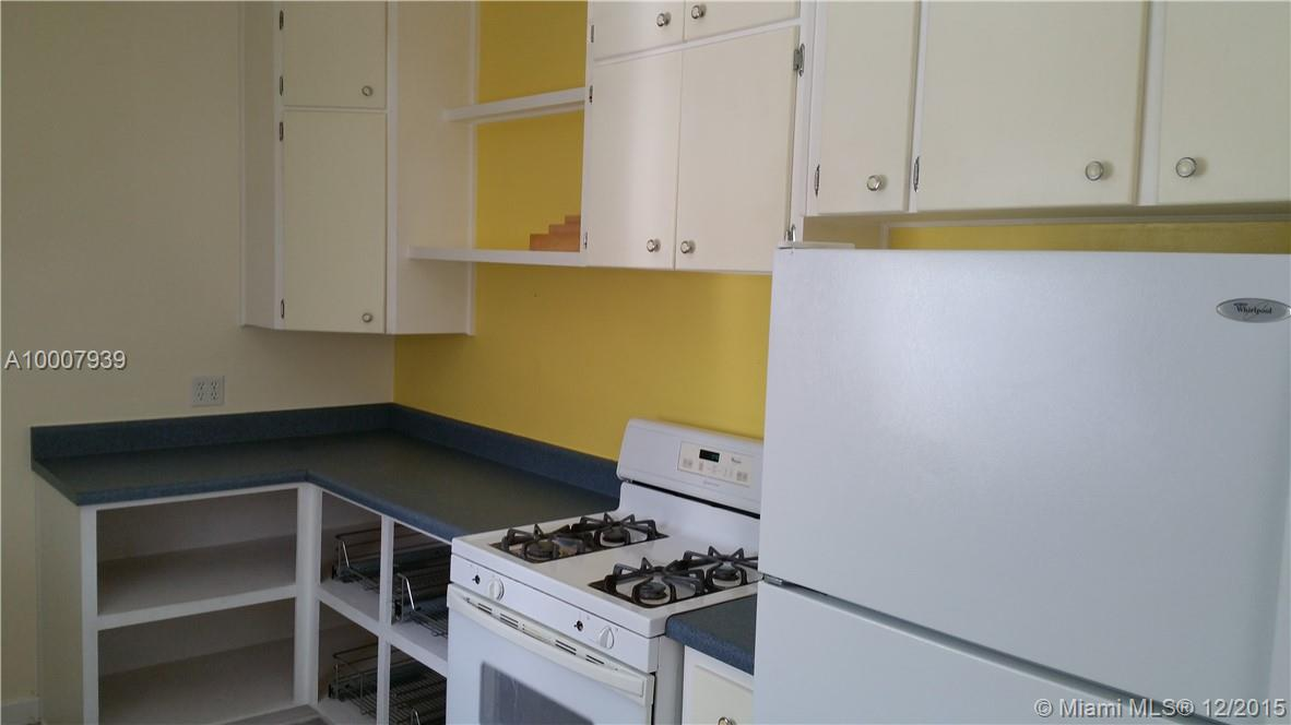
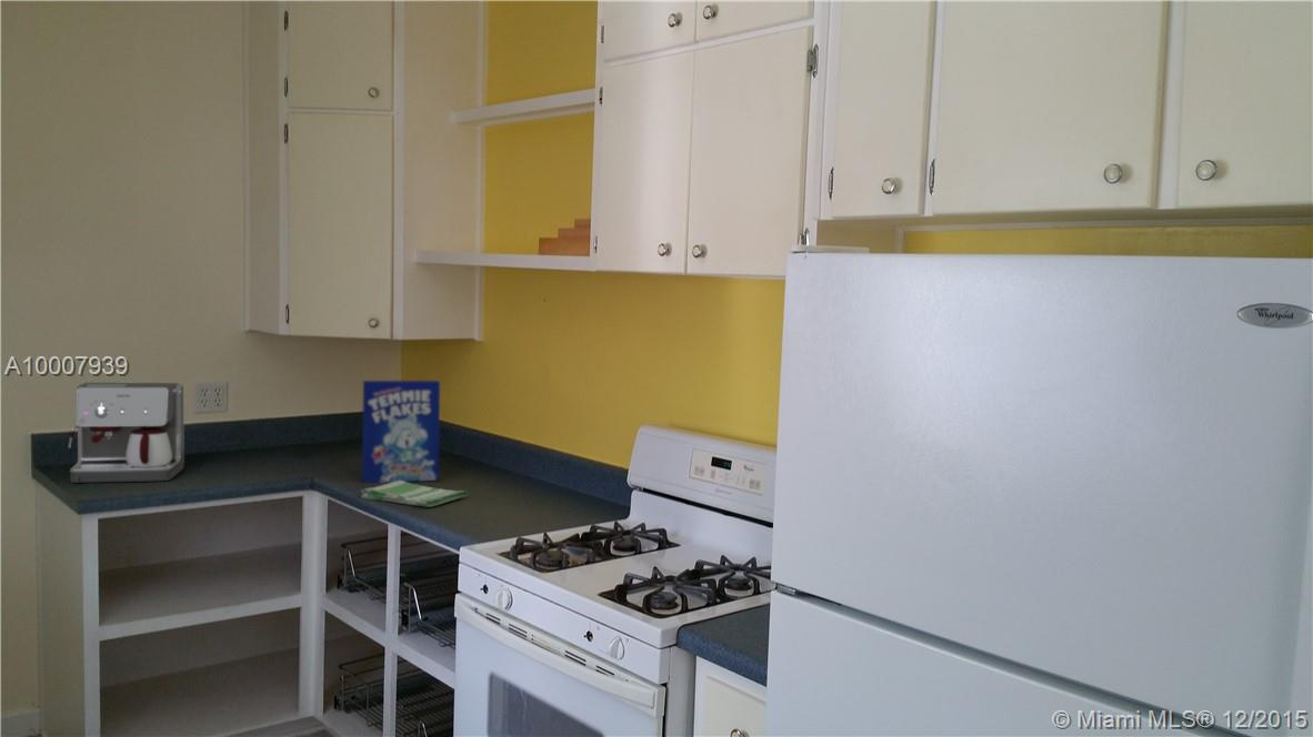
+ cereal box (401, 430)
+ dish towel (413, 493)
+ coffee maker (128, 430)
